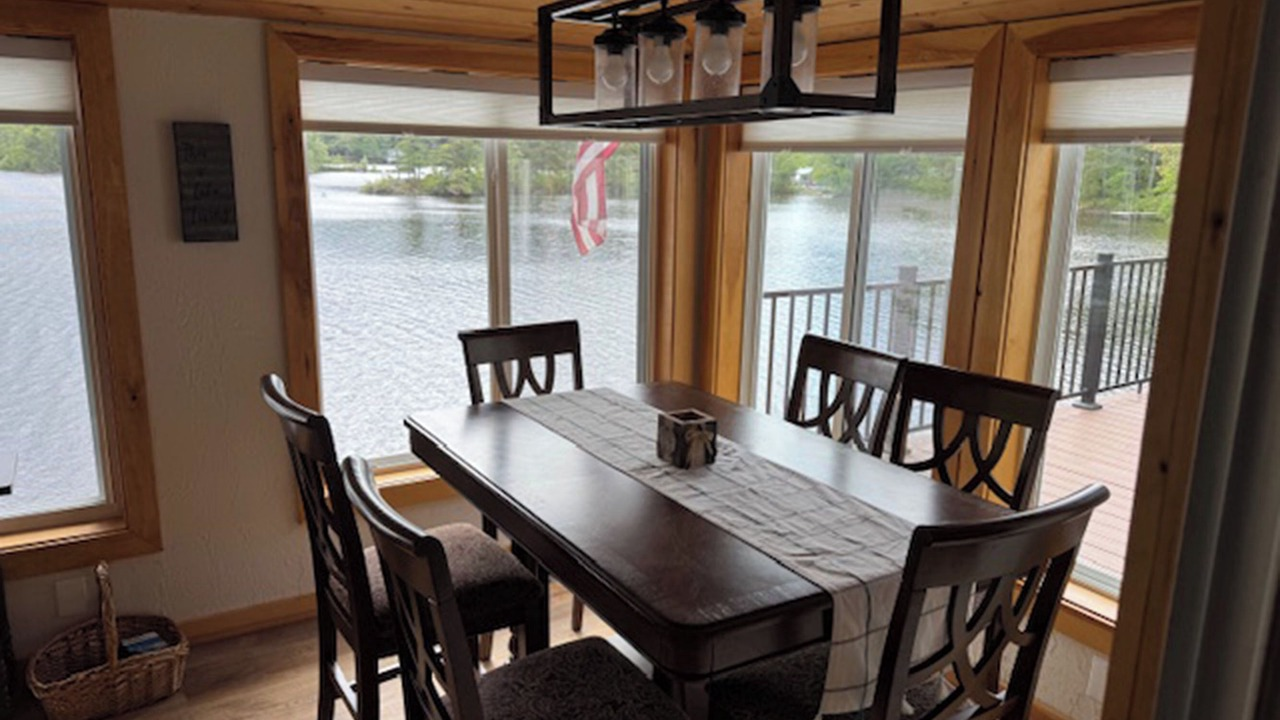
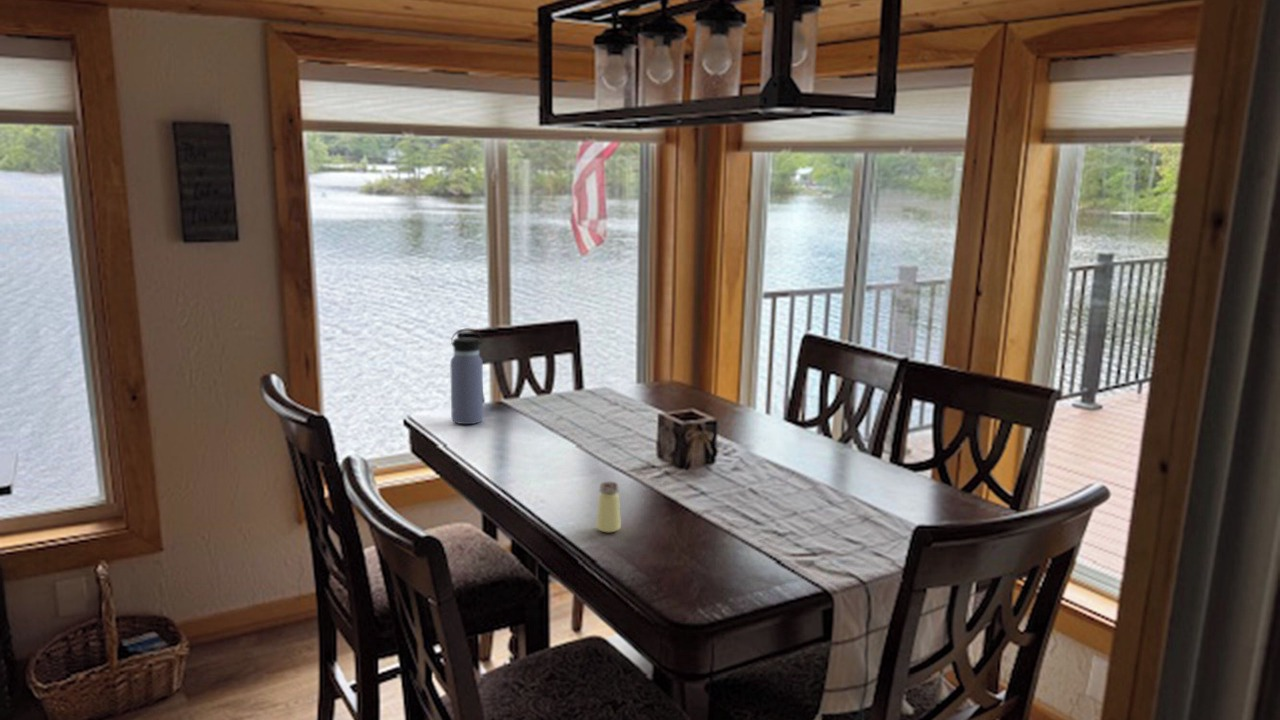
+ water bottle (466, 374)
+ saltshaker (608, 505)
